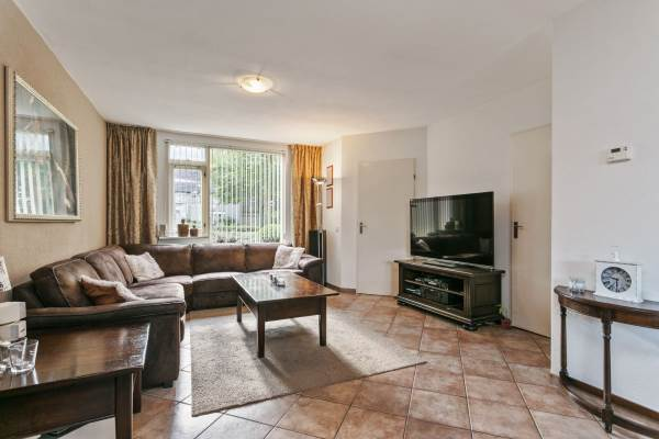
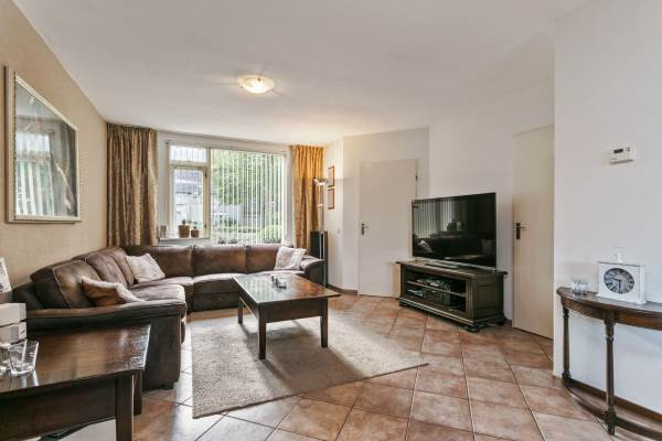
- potted plant (505, 316)
